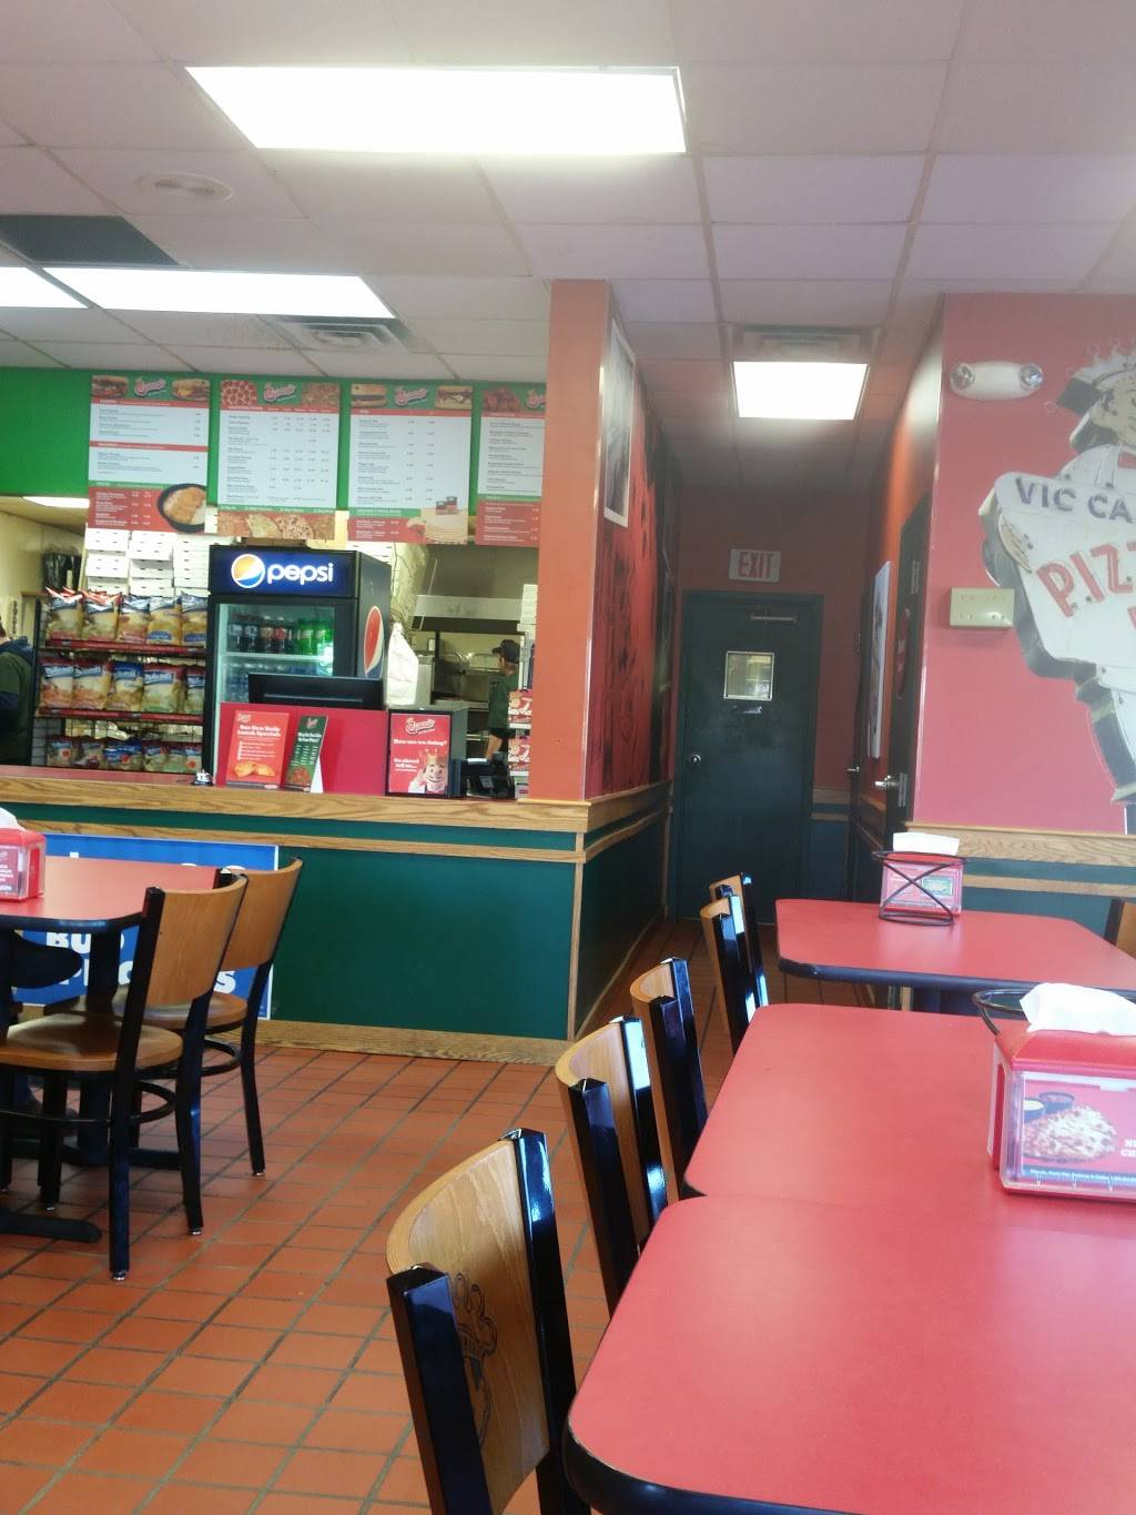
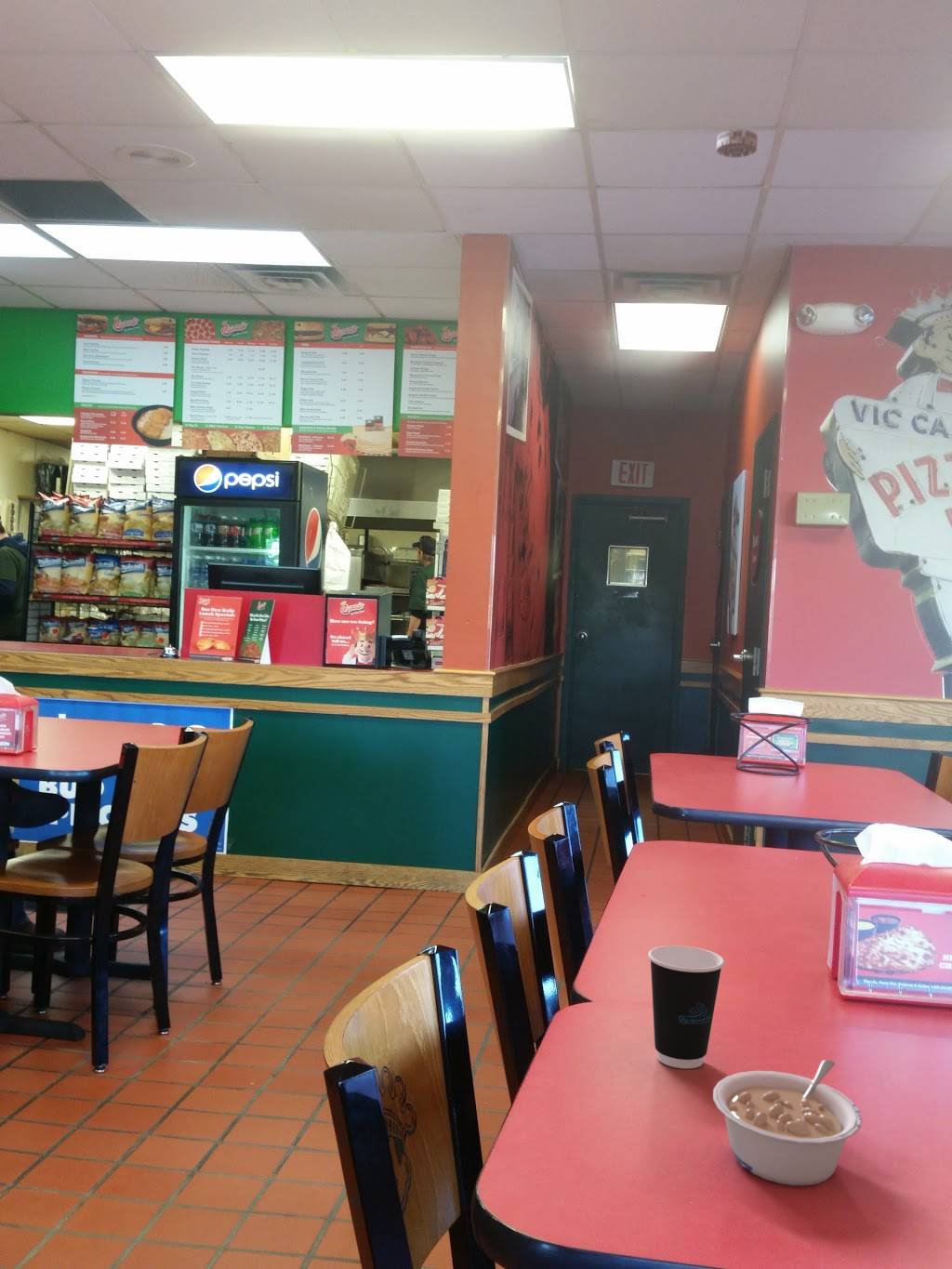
+ legume (783, 1122)
+ smoke detector (736, 142)
+ dixie cup (682, 1008)
